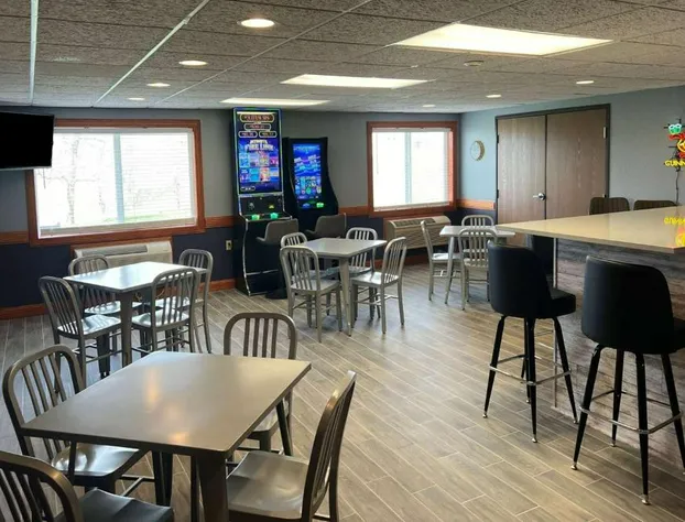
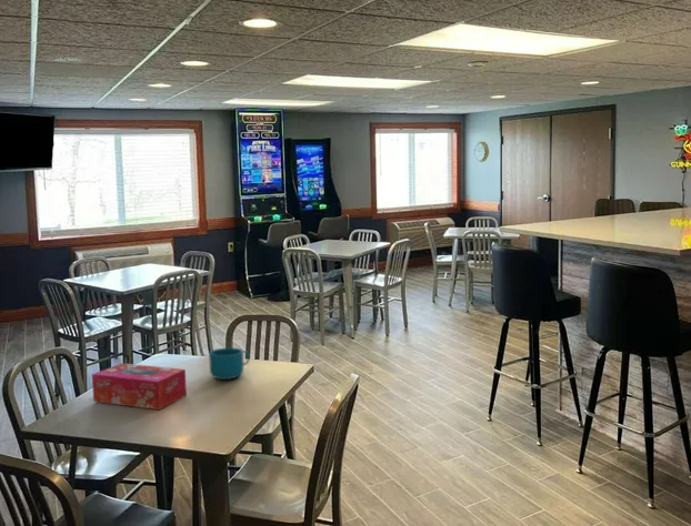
+ cup (230, 363)
+ tissue box (139, 385)
